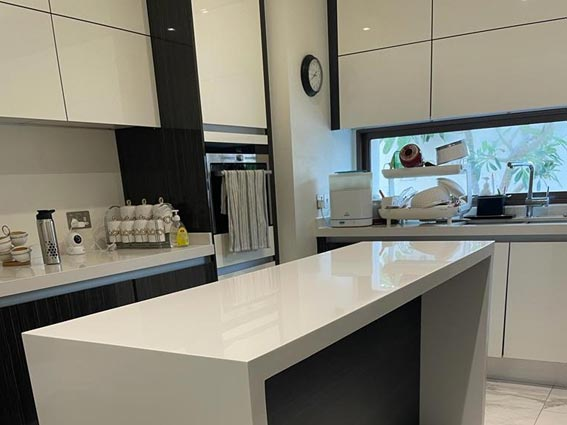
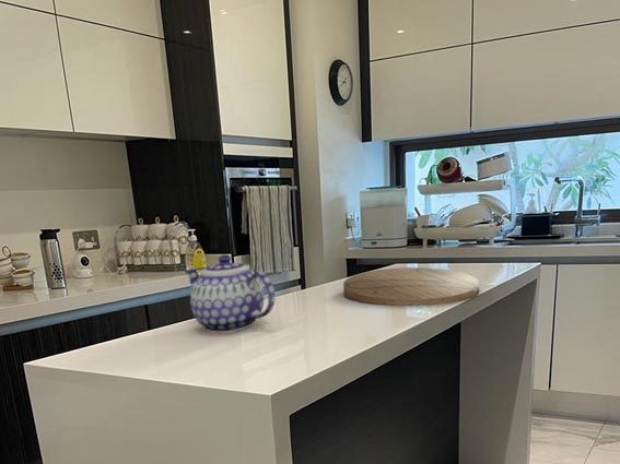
+ teapot (226, 290)
+ cutting board (409, 286)
